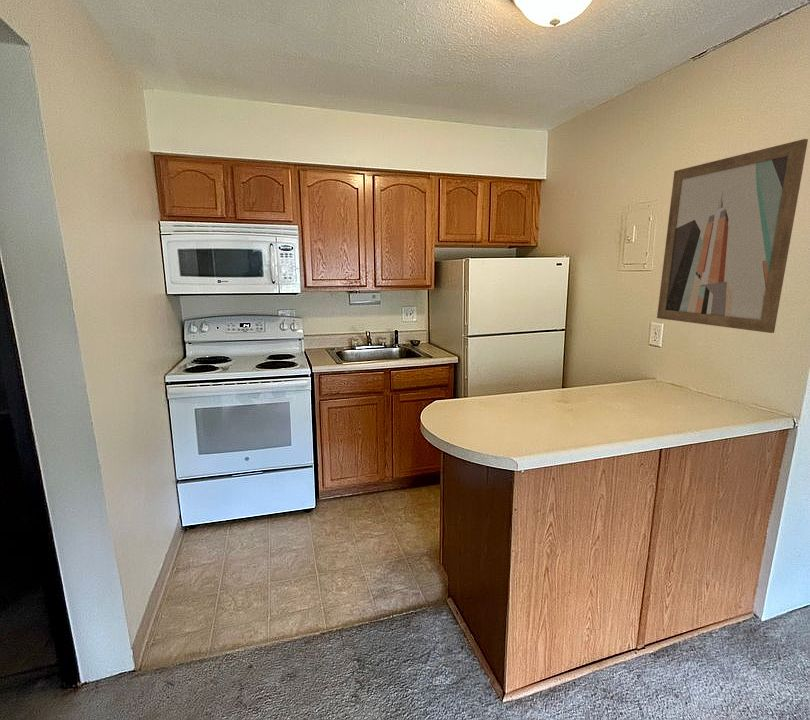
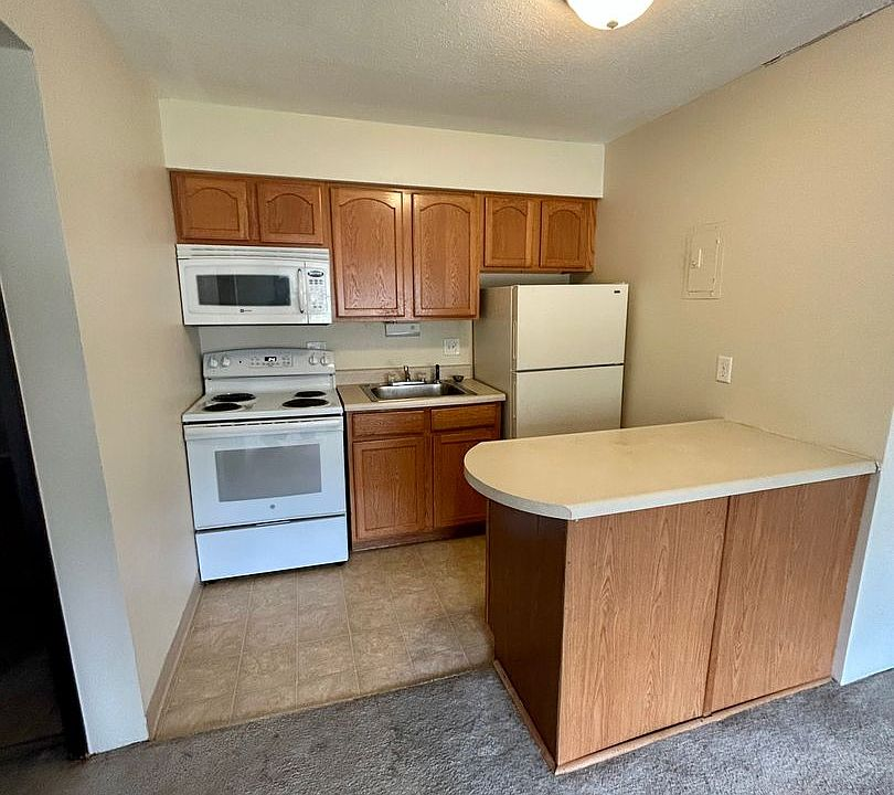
- wall art (719, 244)
